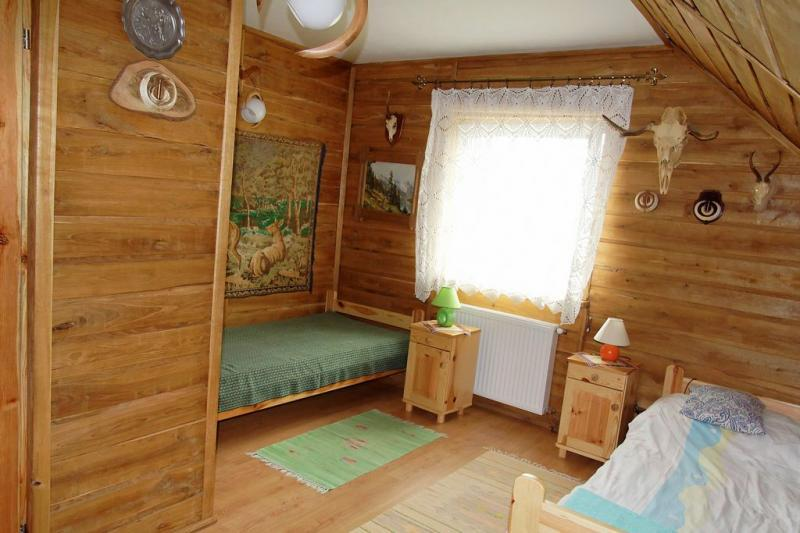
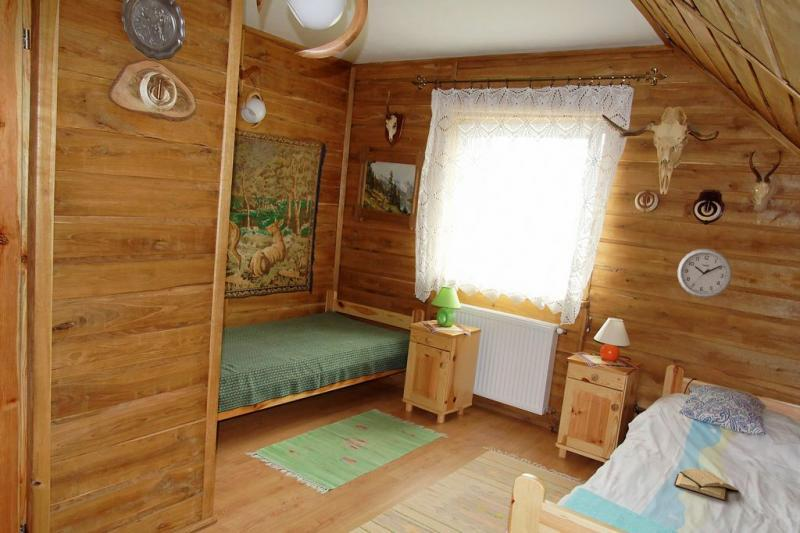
+ diary (705, 480)
+ wall clock (703, 273)
